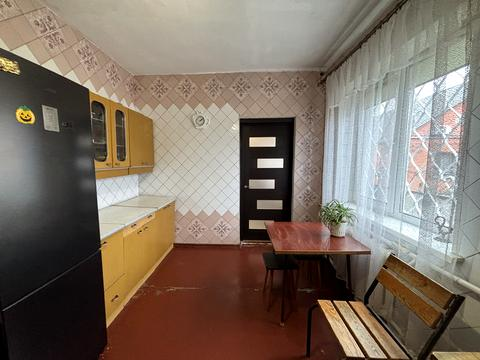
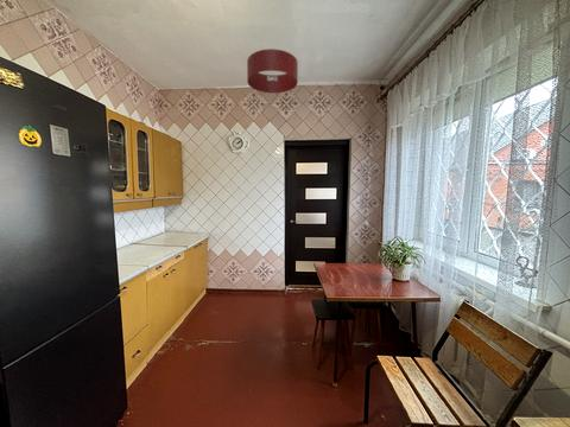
+ ceiling light fixture (272, 75)
